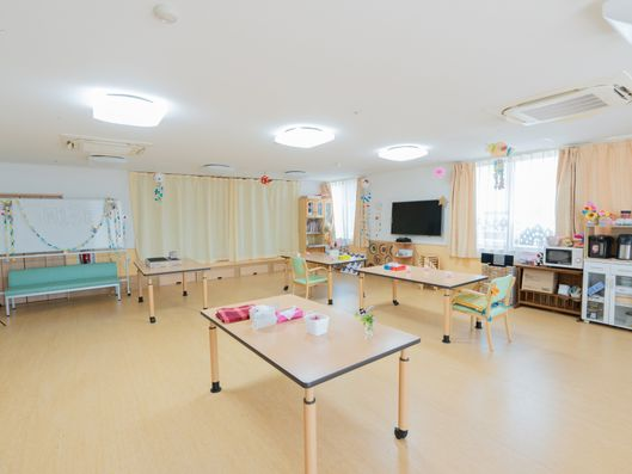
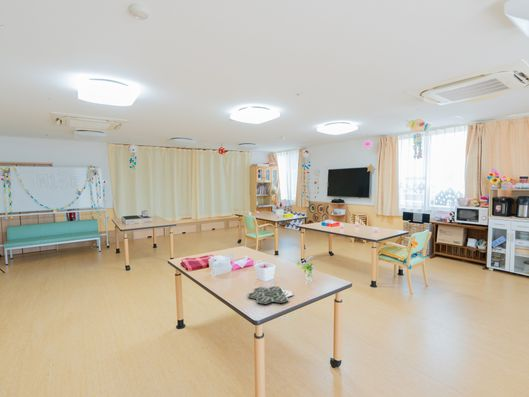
+ board game (270, 294)
